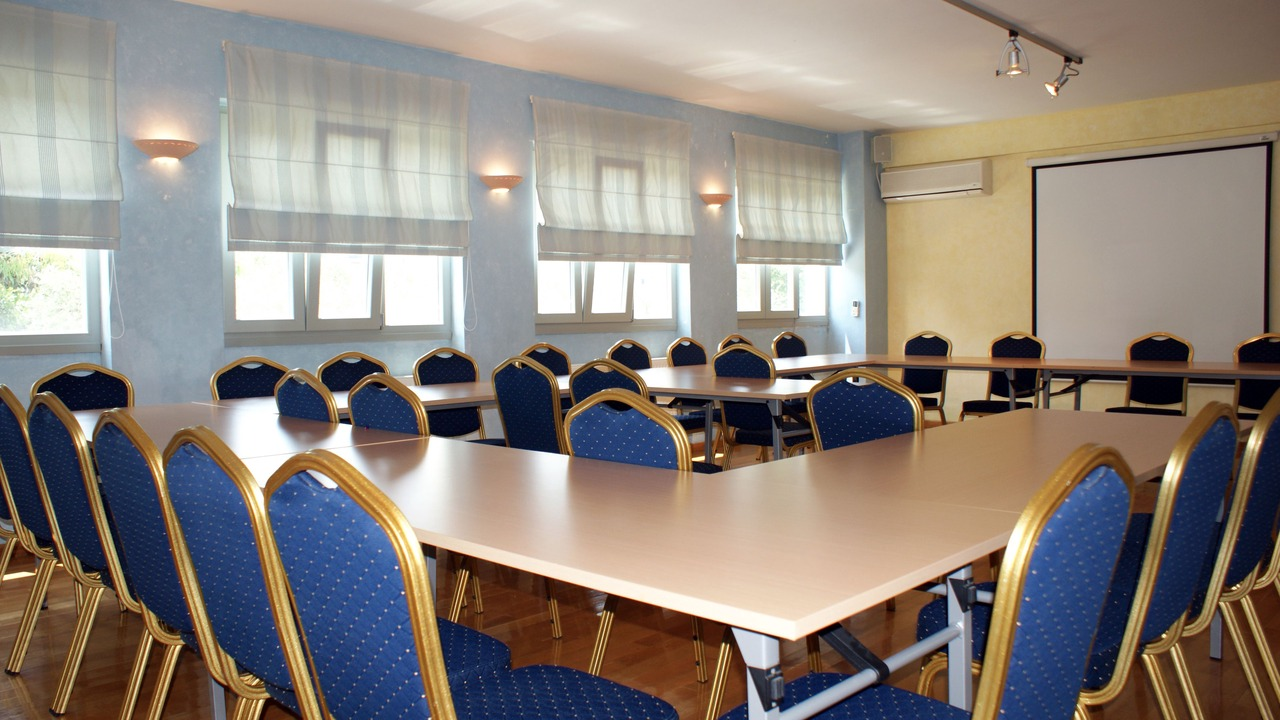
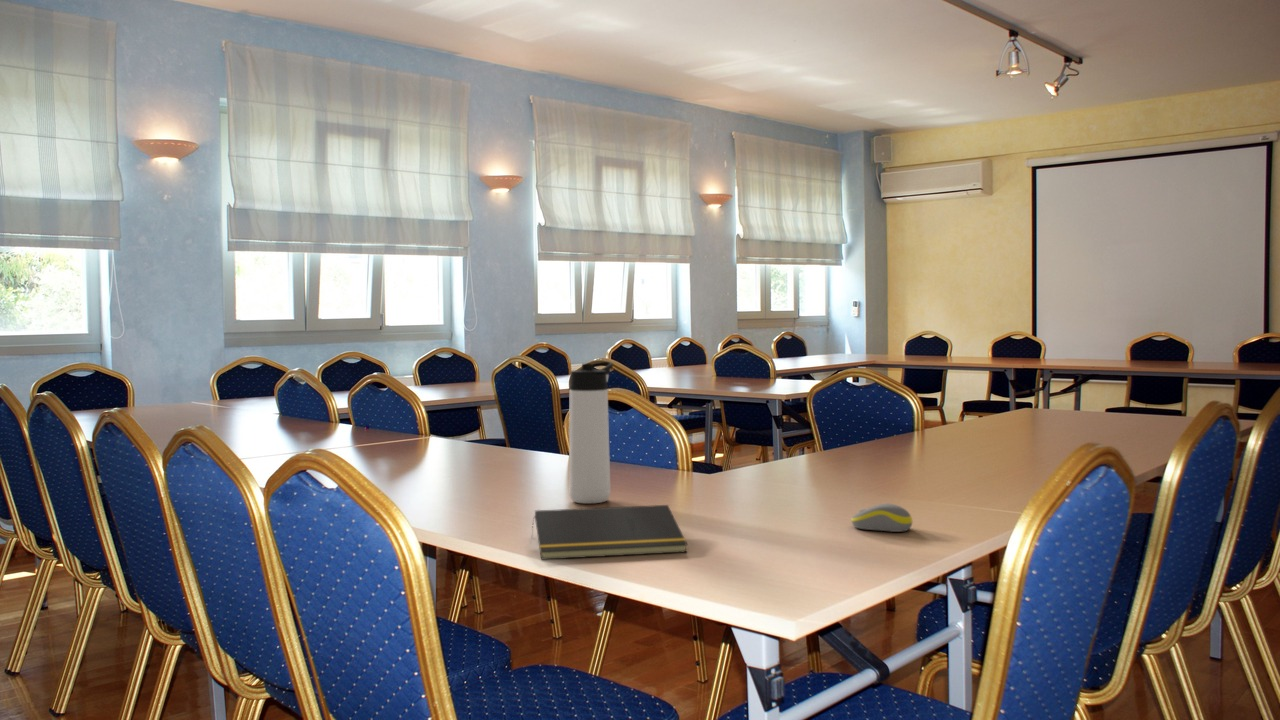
+ thermos bottle (593, 430)
+ notepad (608, 530)
+ computer mouse (881, 515)
